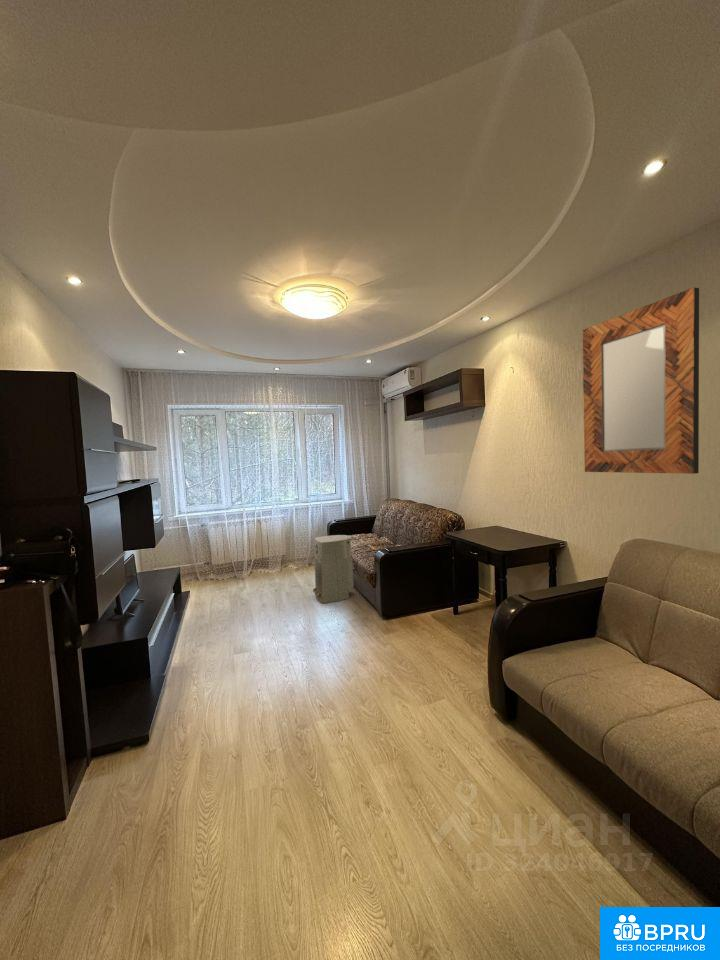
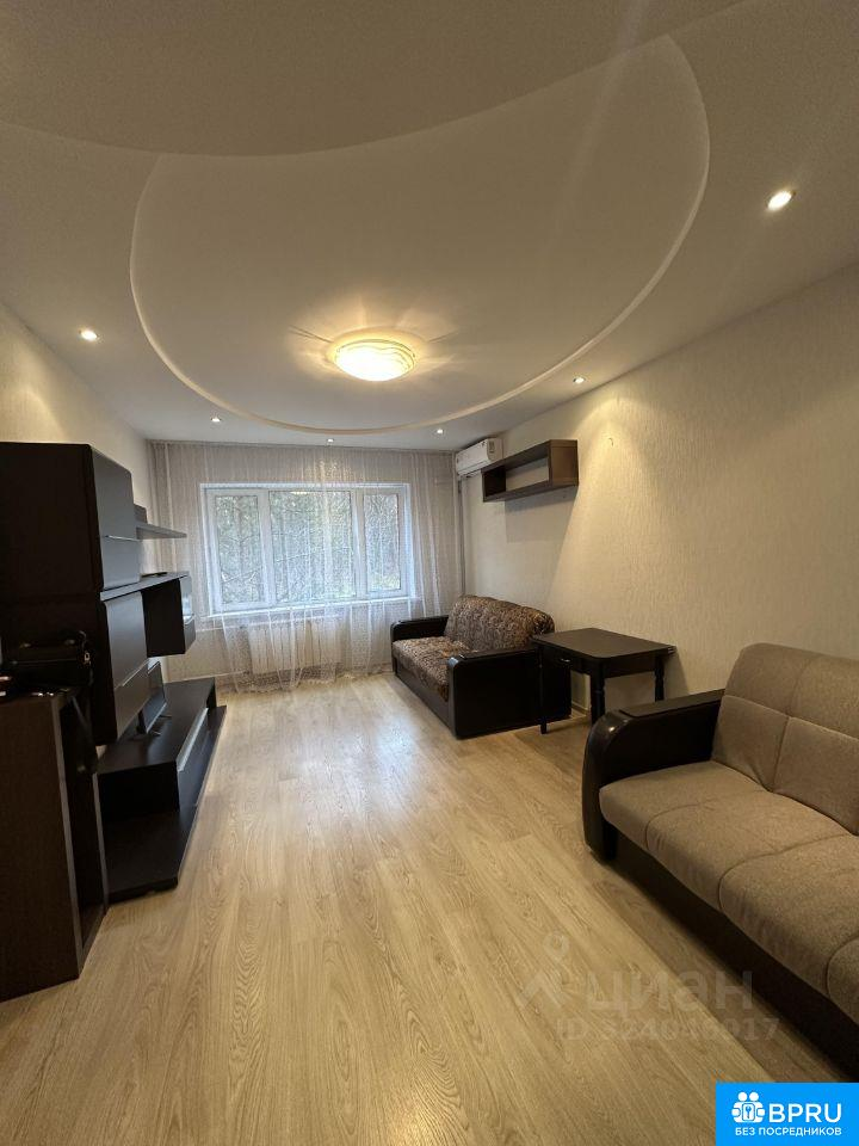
- air purifier (333, 567)
- home mirror (633, 393)
